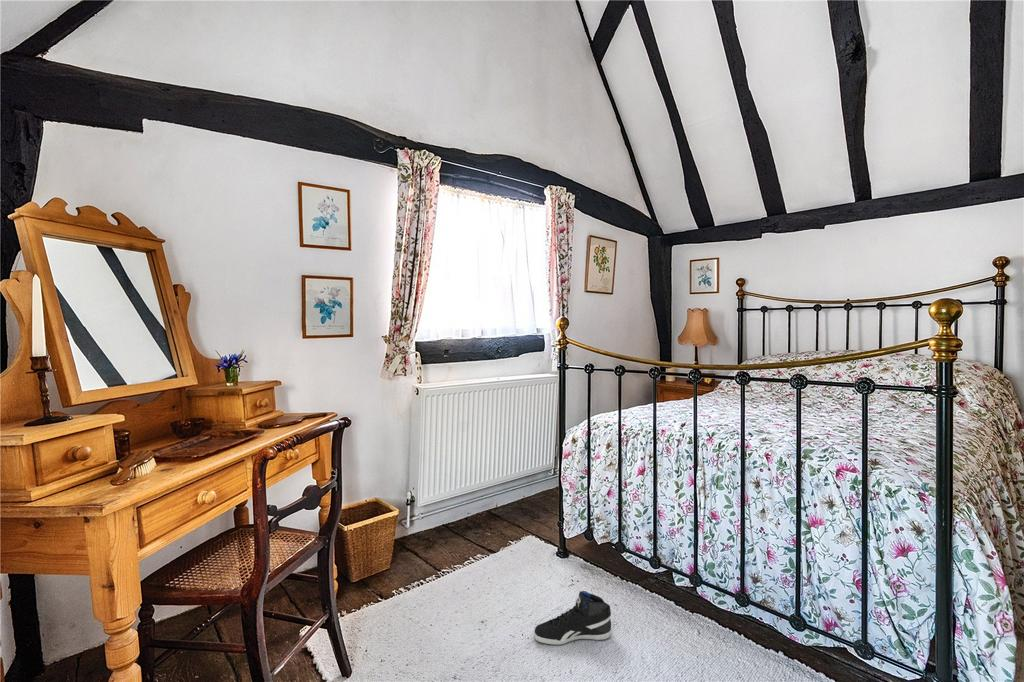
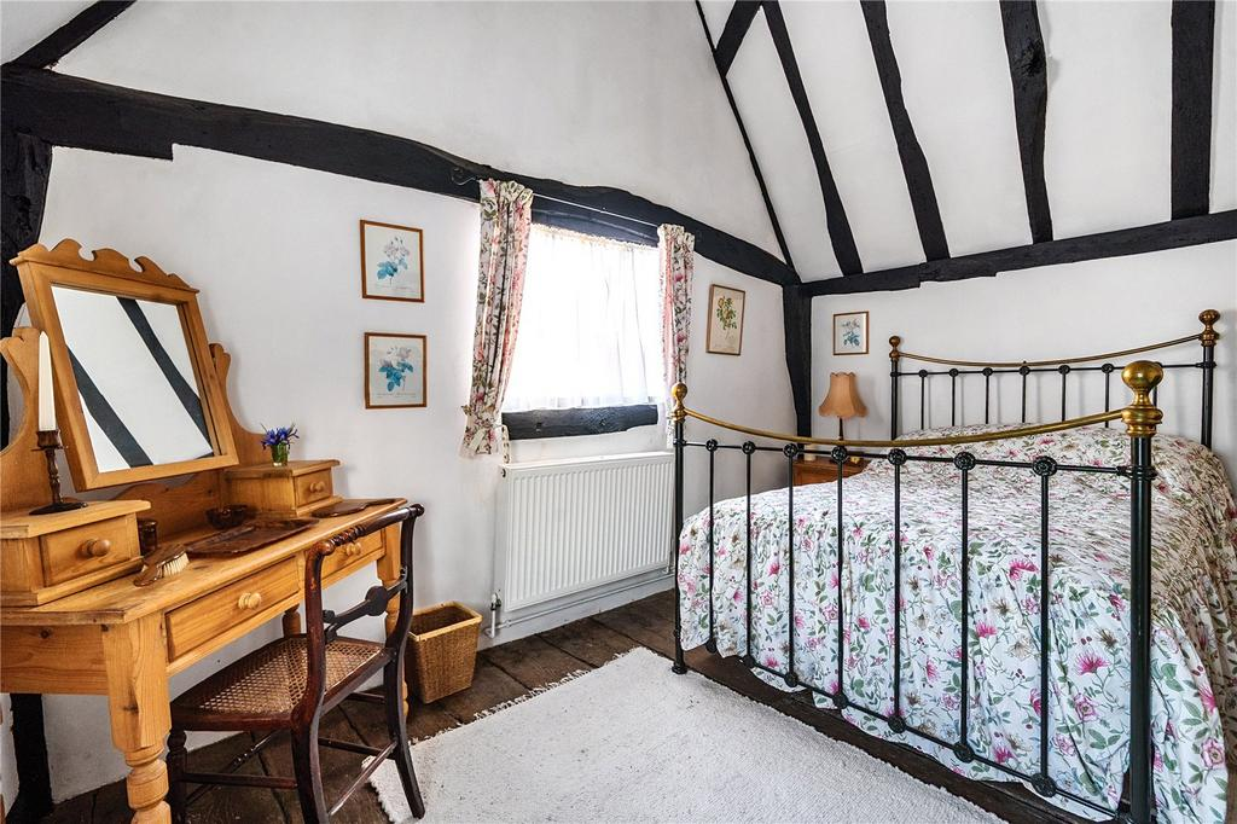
- sneaker (571, 614)
